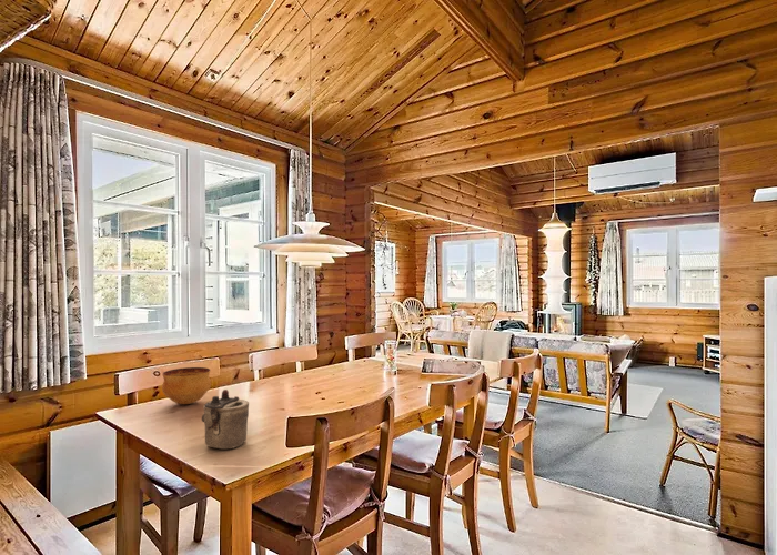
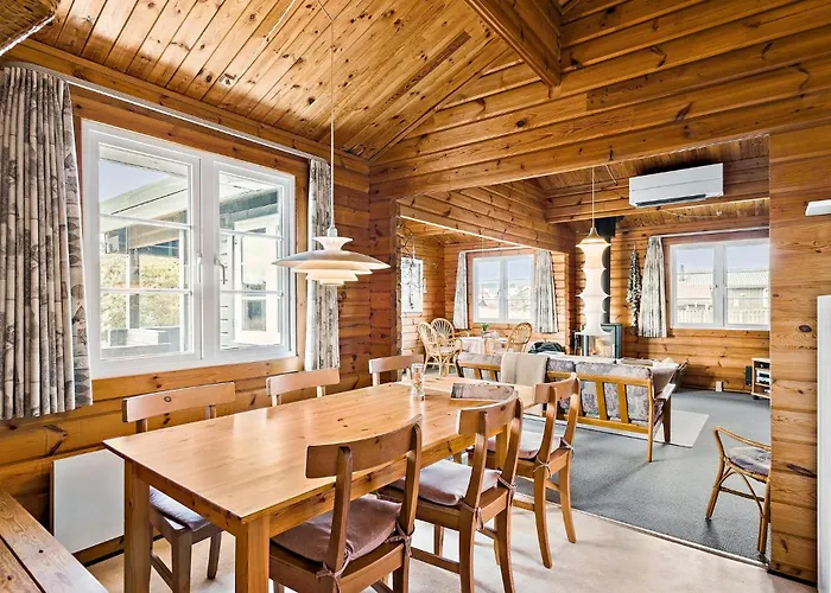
- teapot (225, 417)
- bowl (186, 387)
